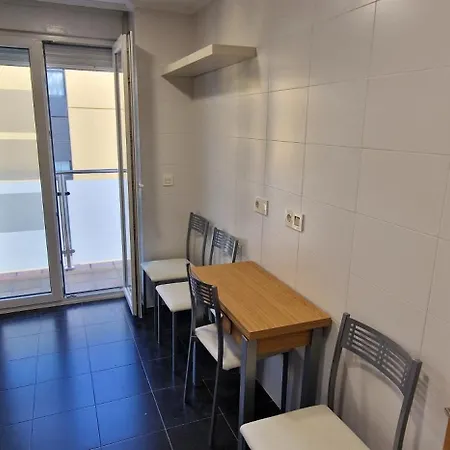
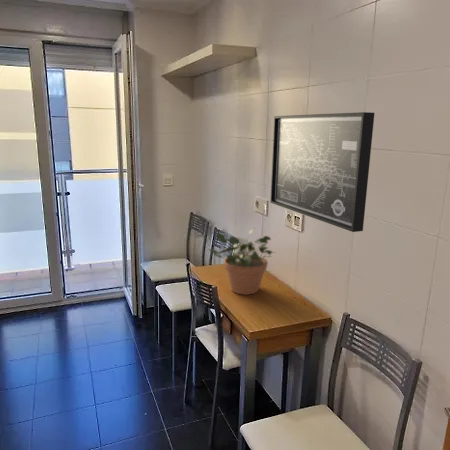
+ potted plant (241, 262)
+ wall art (312, 166)
